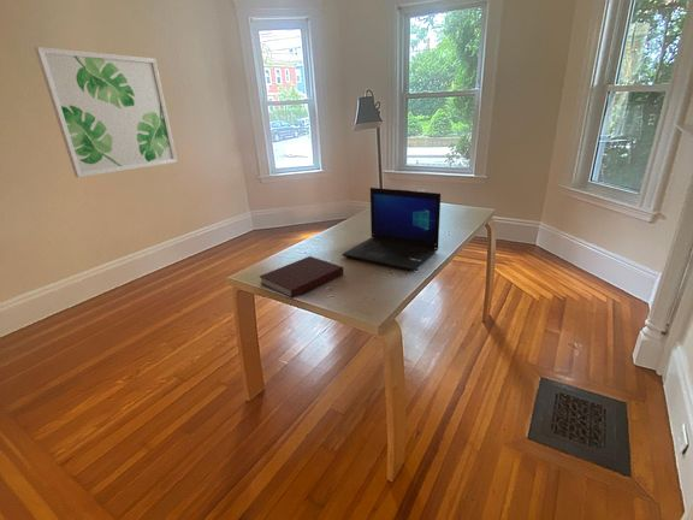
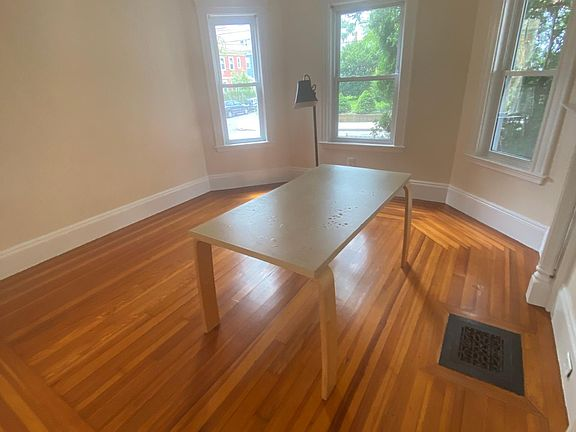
- wall art (117, 114)
- laptop (390, 225)
- notebook (302, 274)
